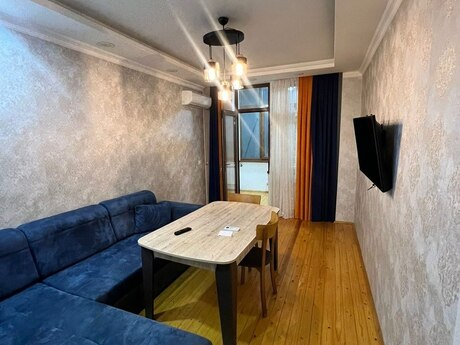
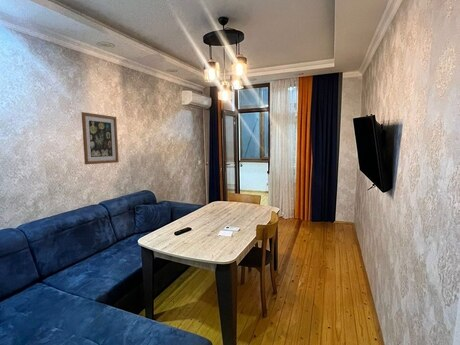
+ wall art (101, 139)
